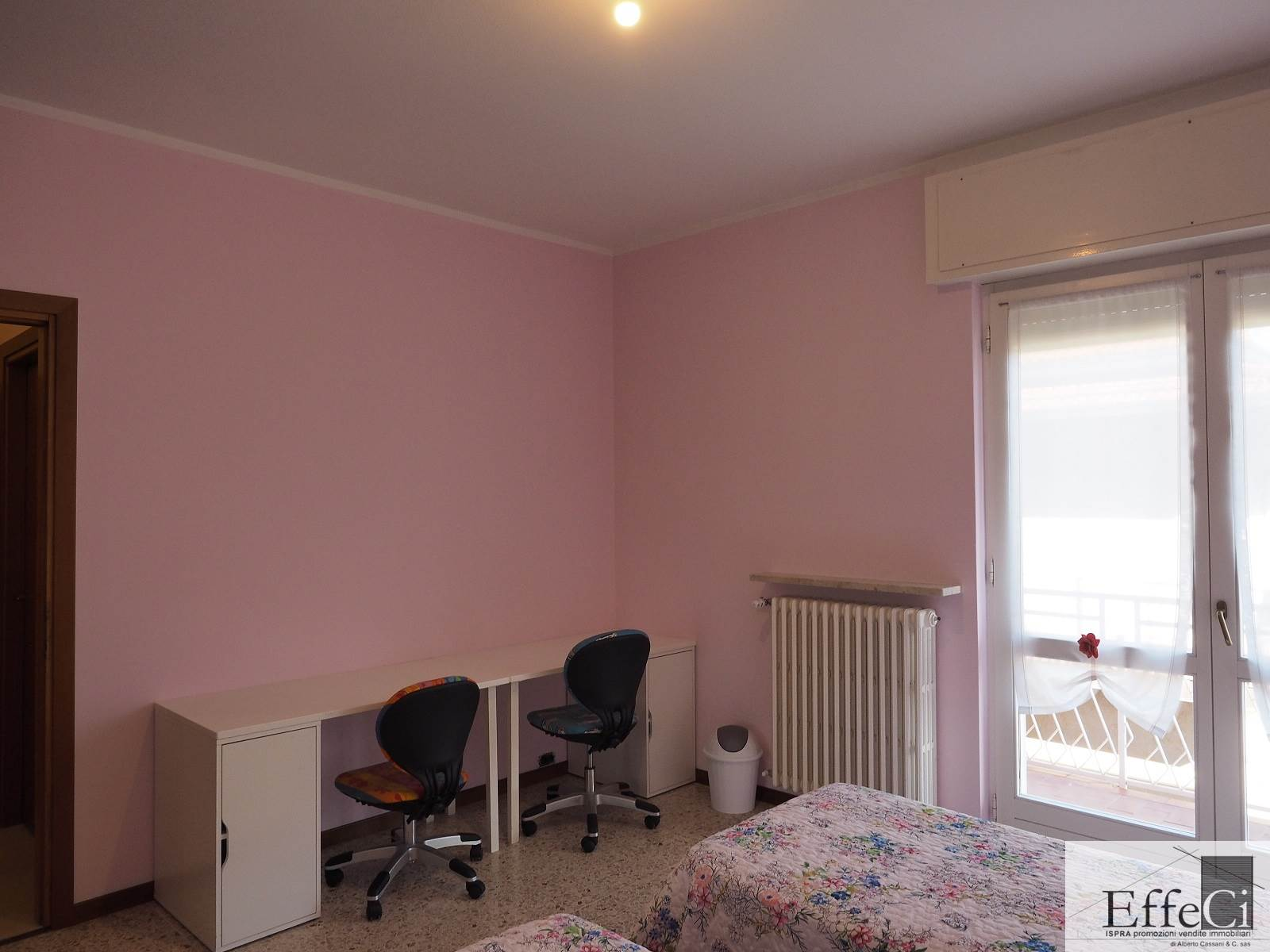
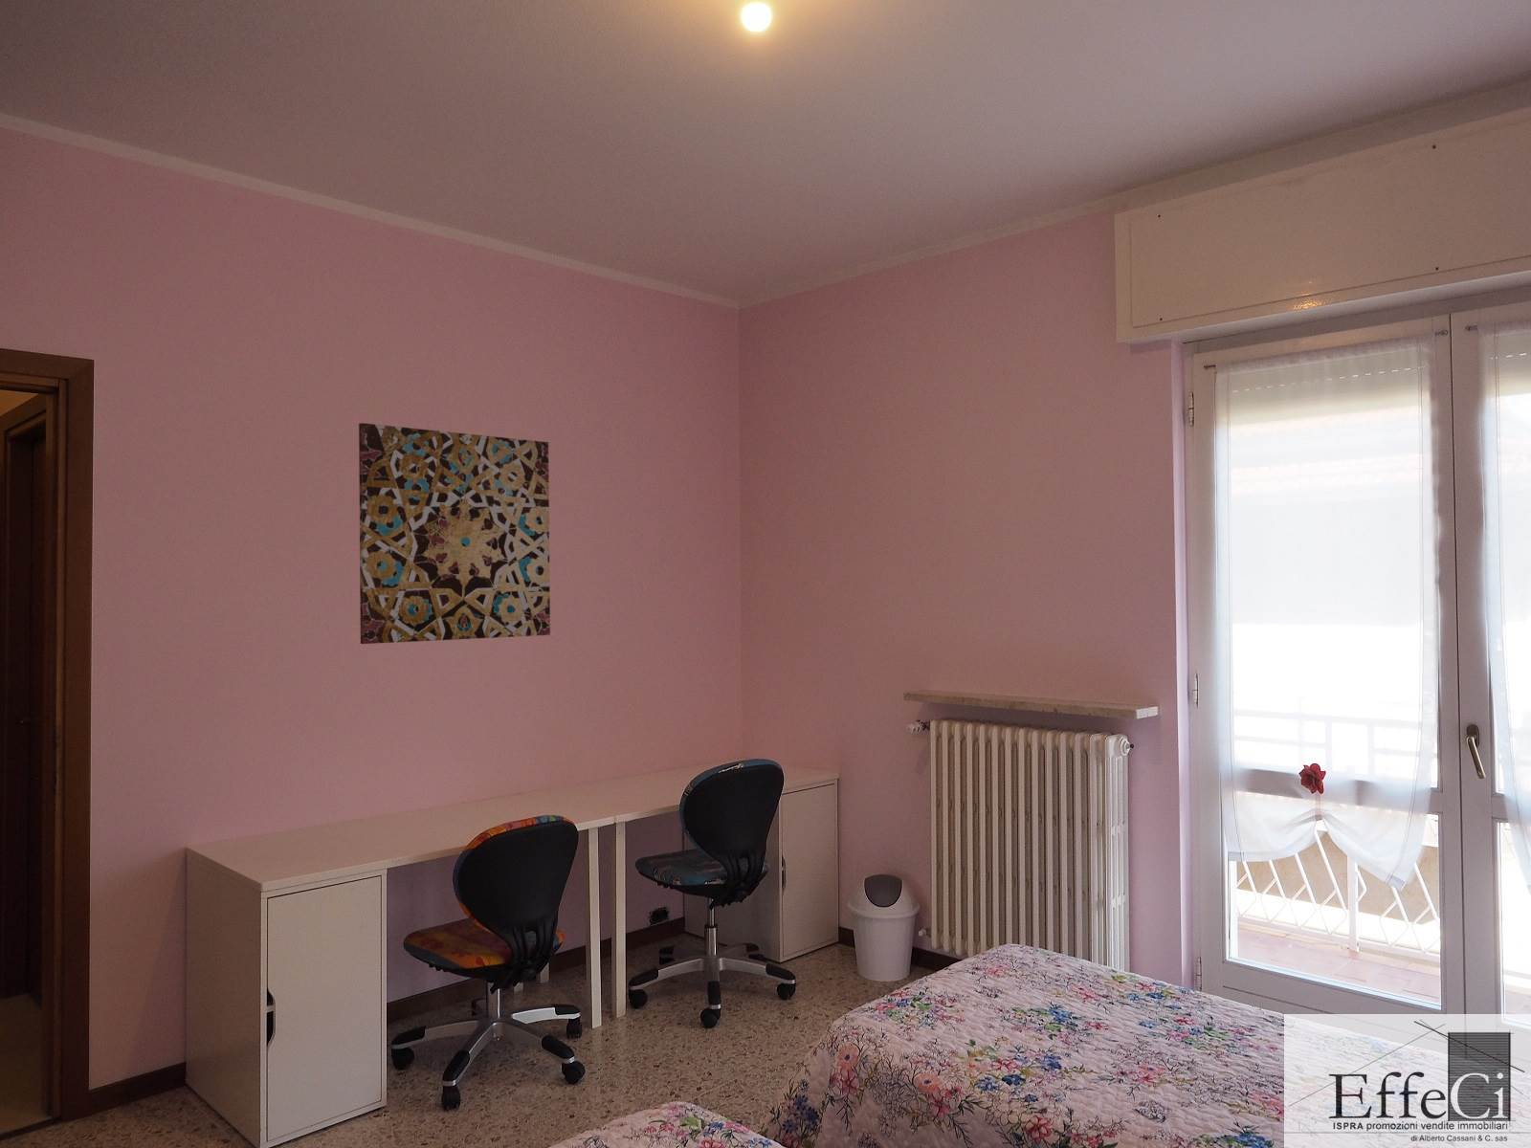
+ wall art (461, 535)
